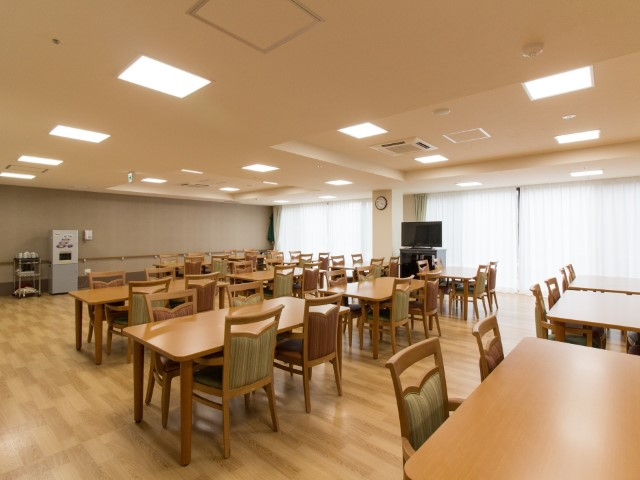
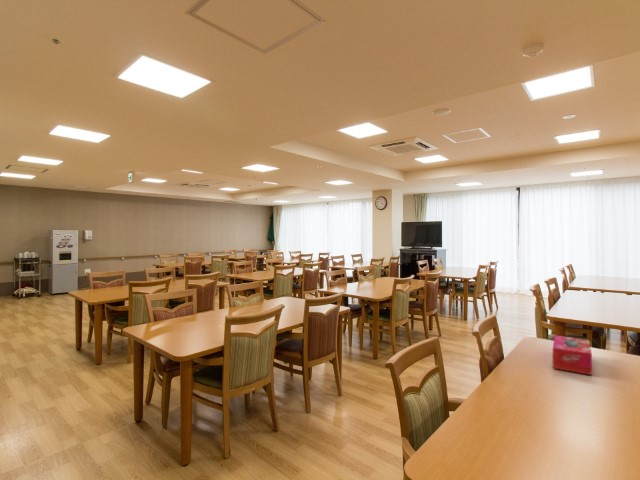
+ tissue box (571, 353)
